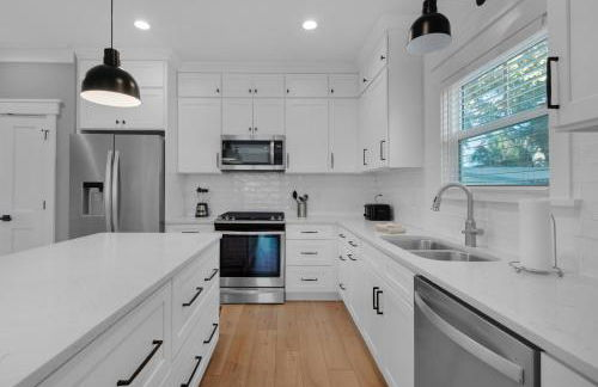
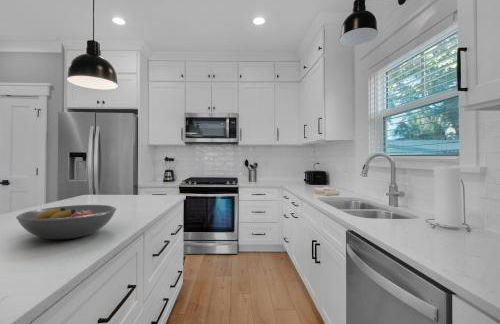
+ fruit bowl (70, 219)
